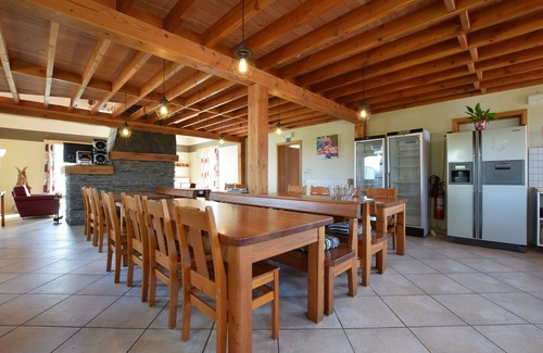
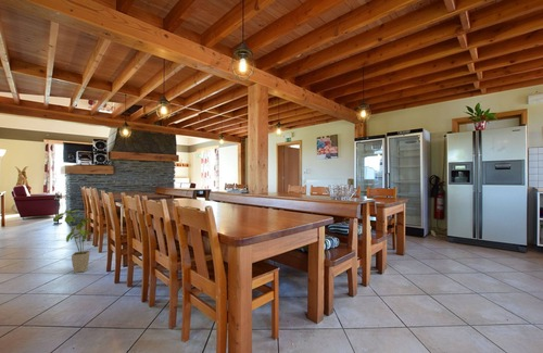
+ house plant (76, 242)
